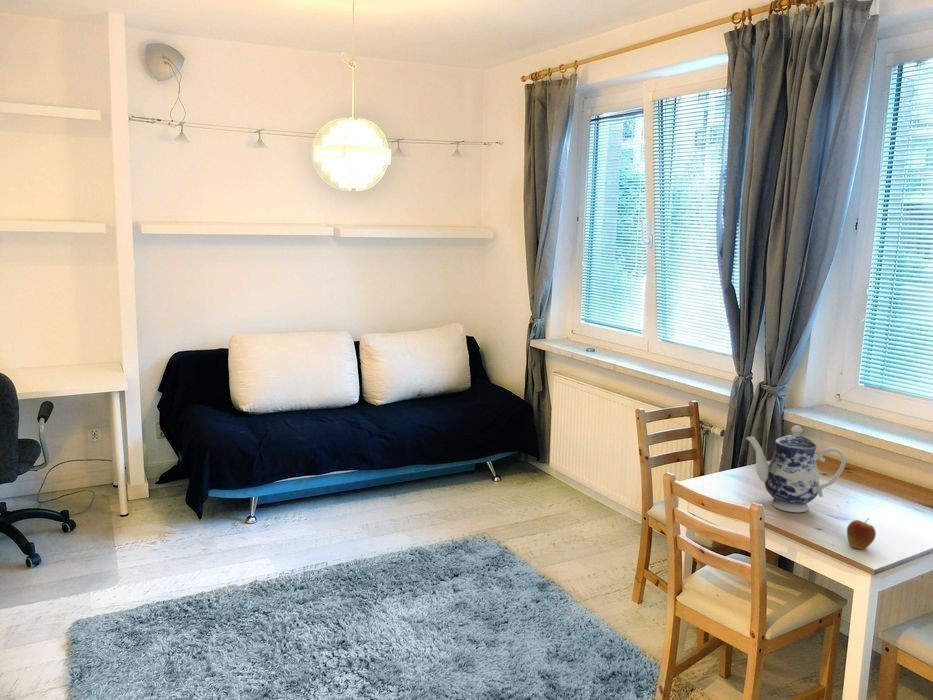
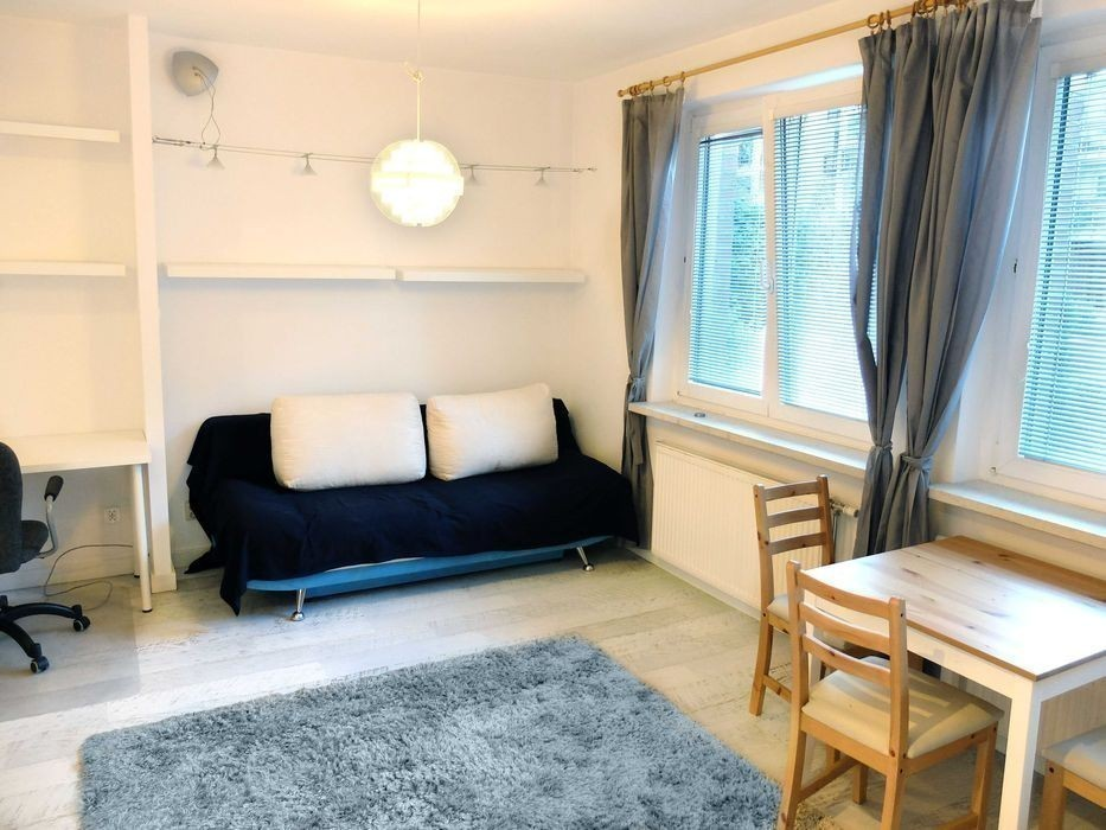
- teapot (793, 466)
- fruit (861, 532)
